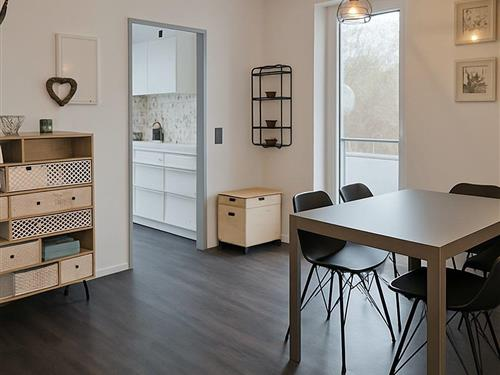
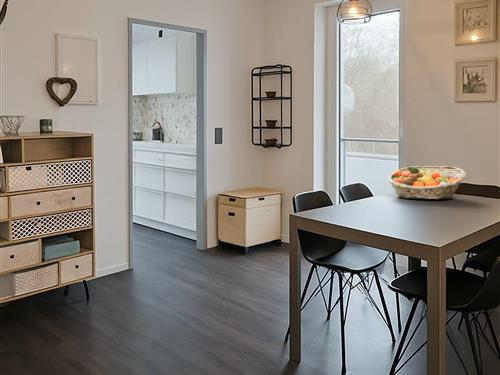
+ fruit basket (425, 181)
